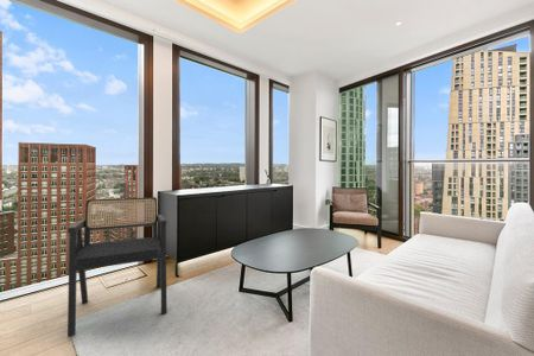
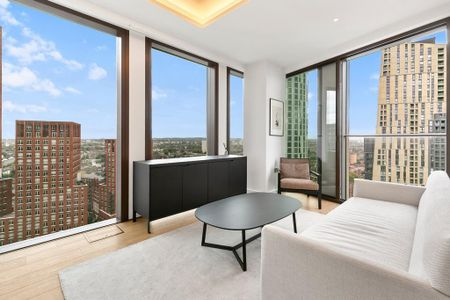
- armchair (122, 253)
